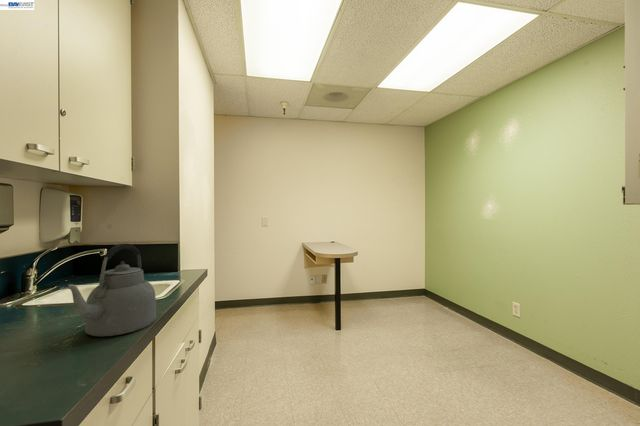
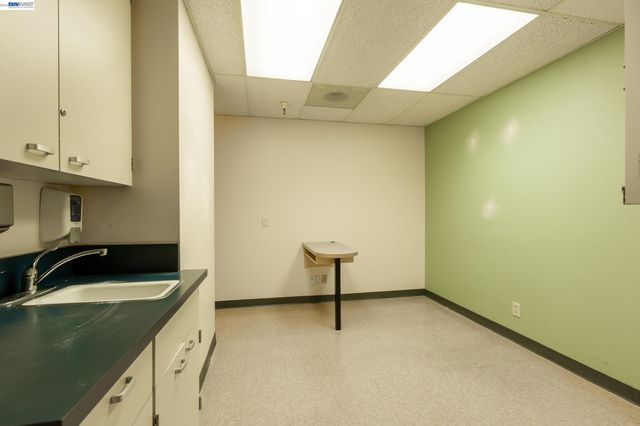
- kettle (110, 288)
